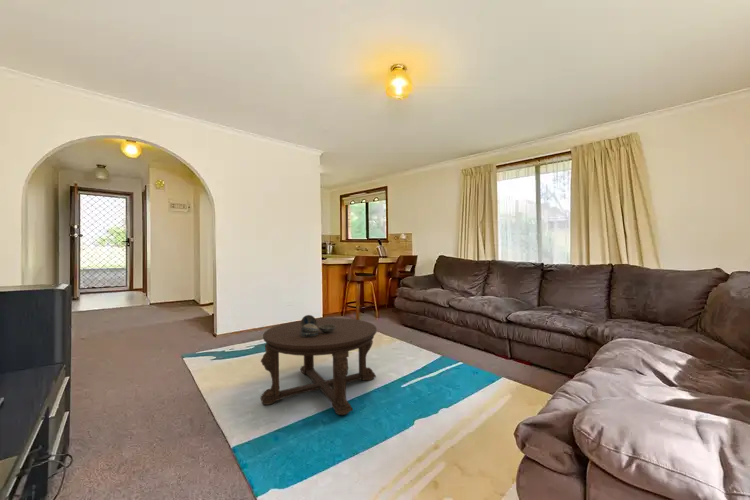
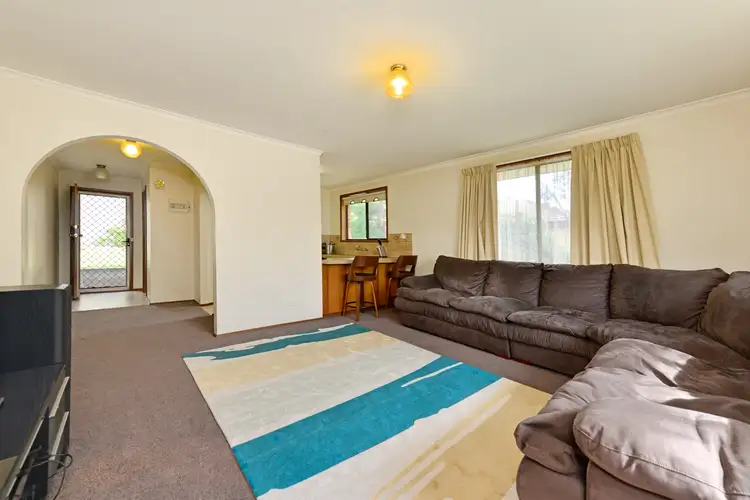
- coffee table (322, 354)
- decorative bowl (314, 325)
